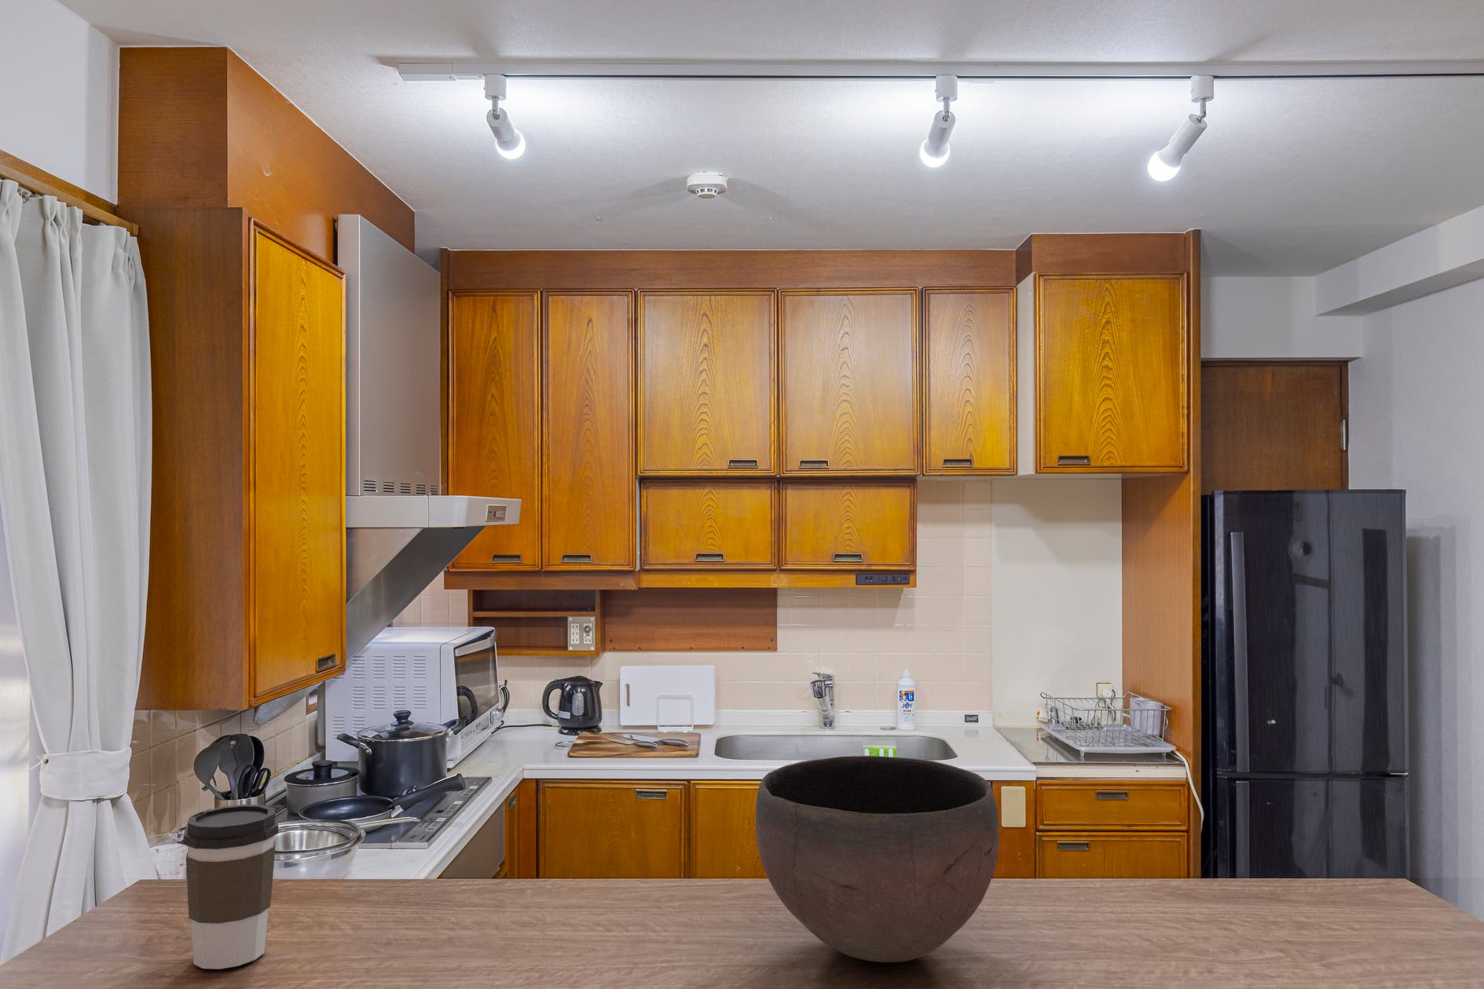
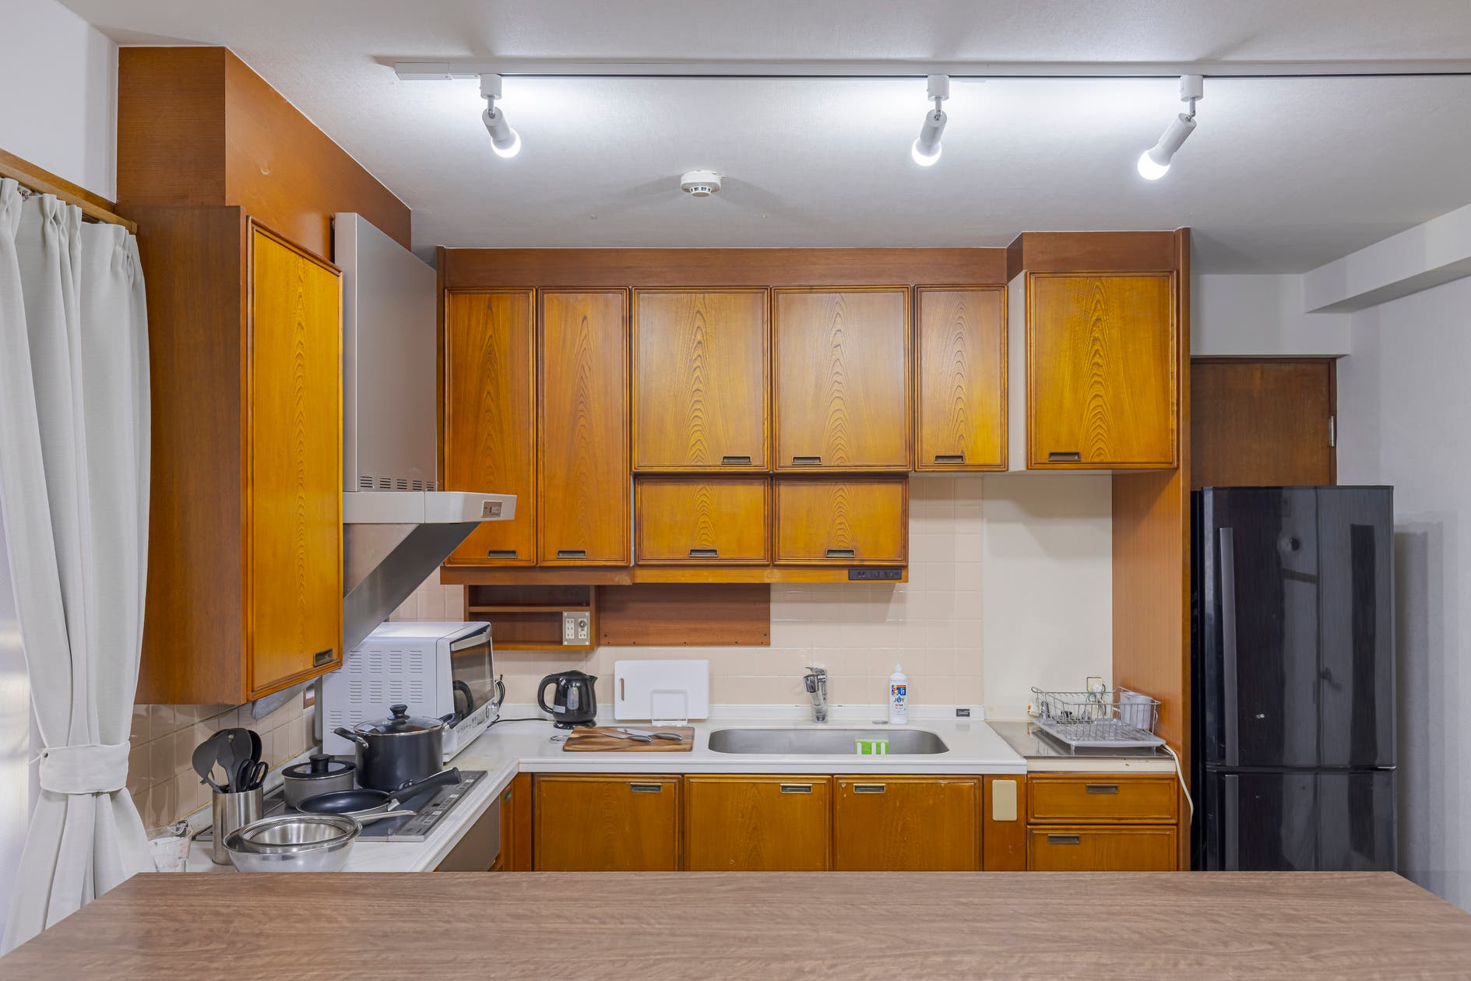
- bowl (876, 866)
- coffee cup (231, 884)
